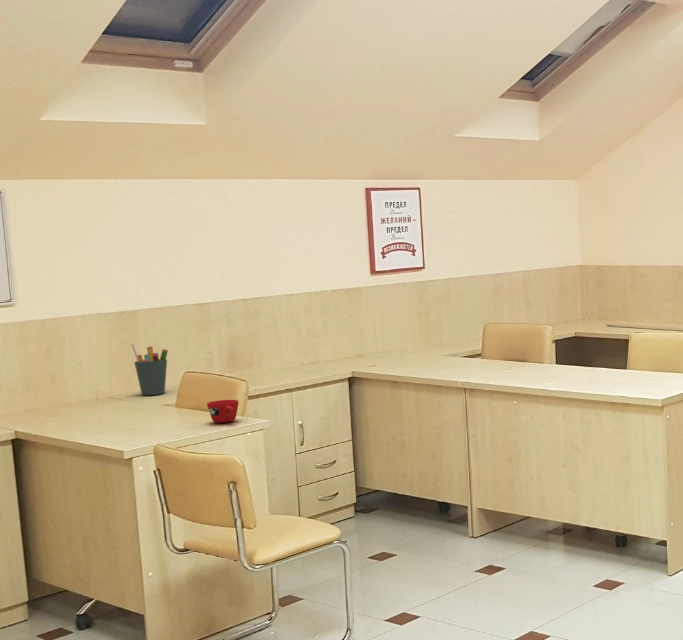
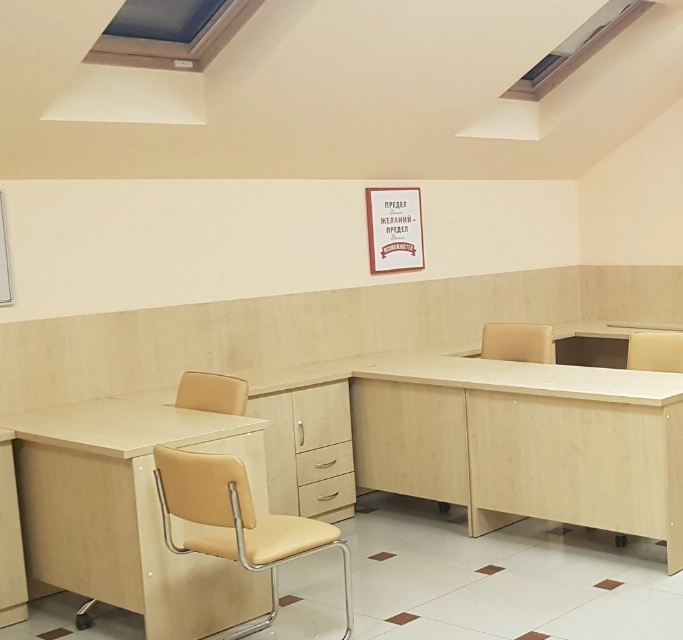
- cup (225, 412)
- pen holder (151, 368)
